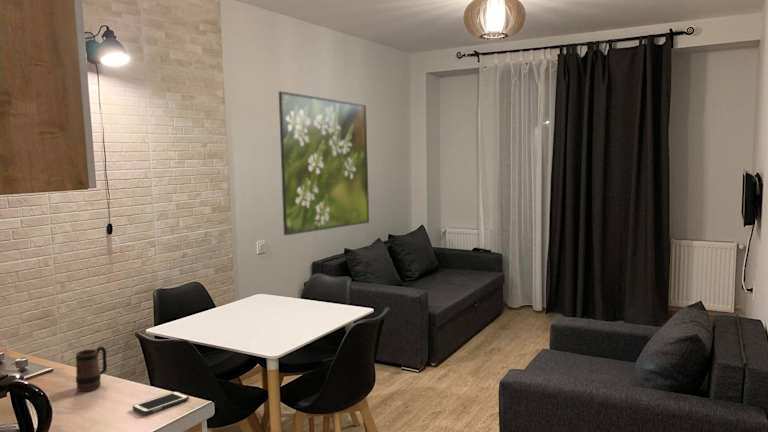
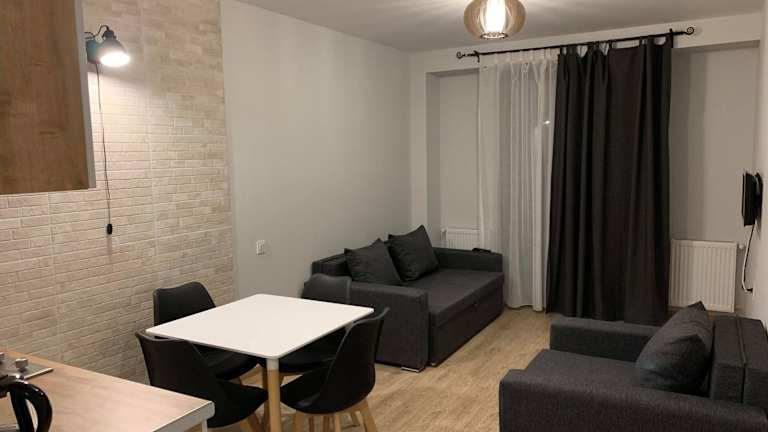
- mug (92, 367)
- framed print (328, 164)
- cell phone (161, 402)
